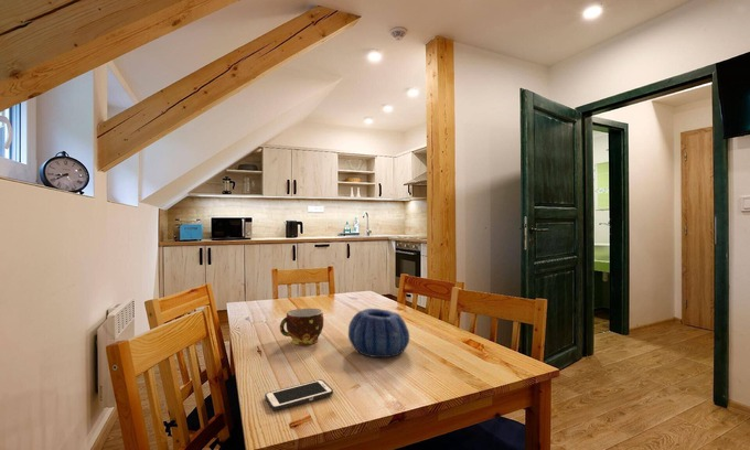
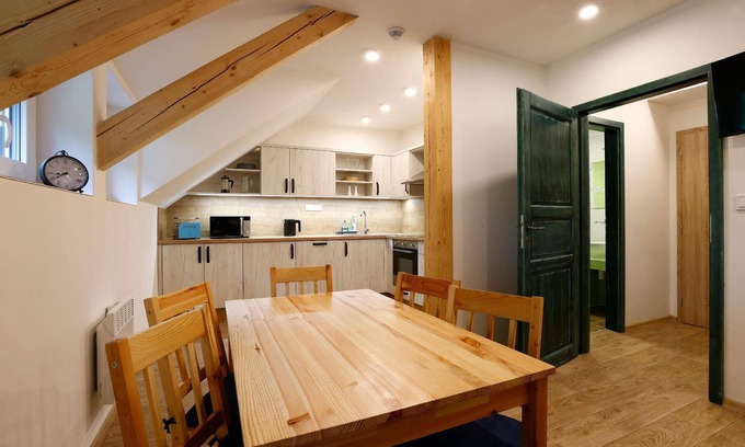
- cup (303, 326)
- decorative bowl (378, 331)
- cell phone (299, 394)
